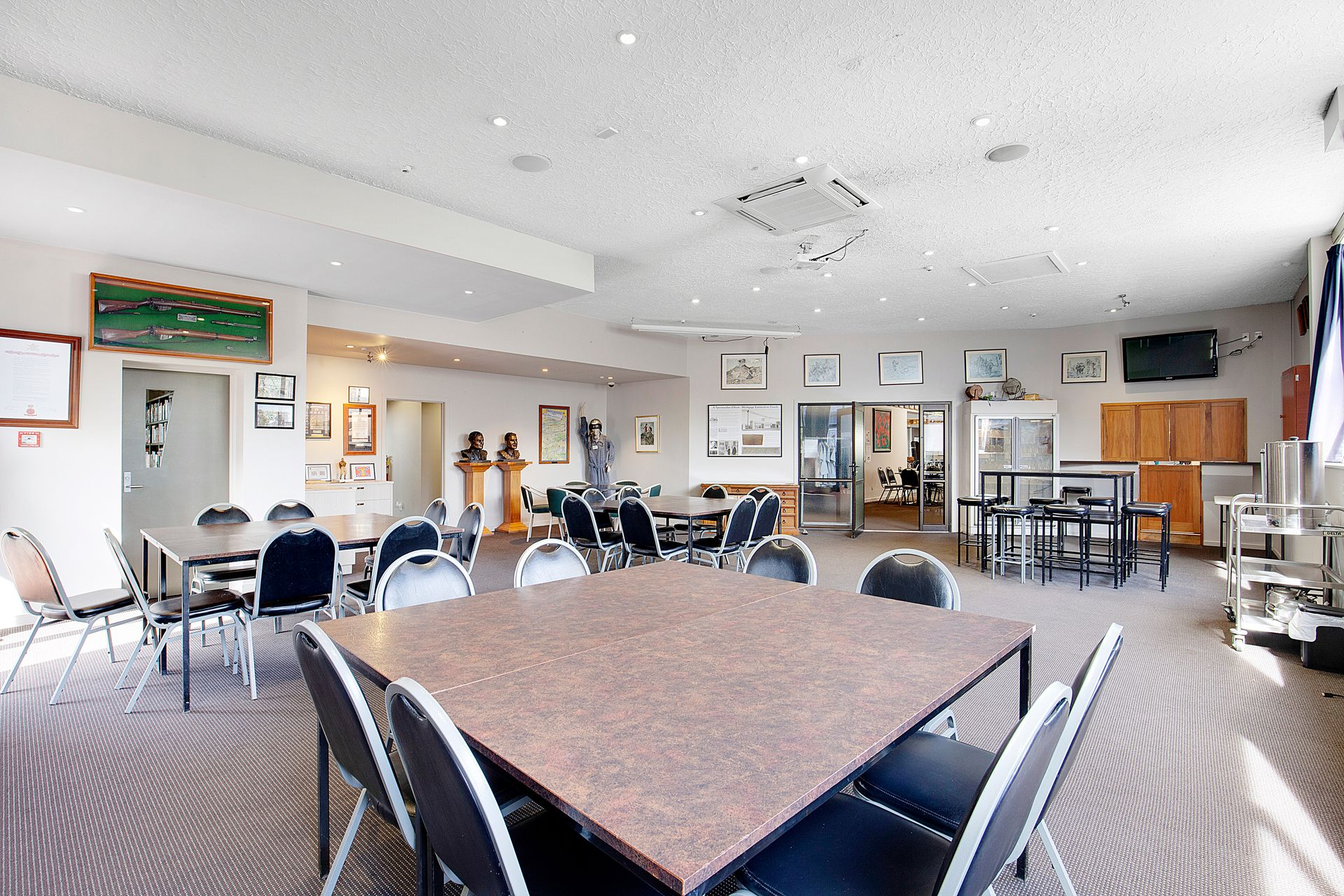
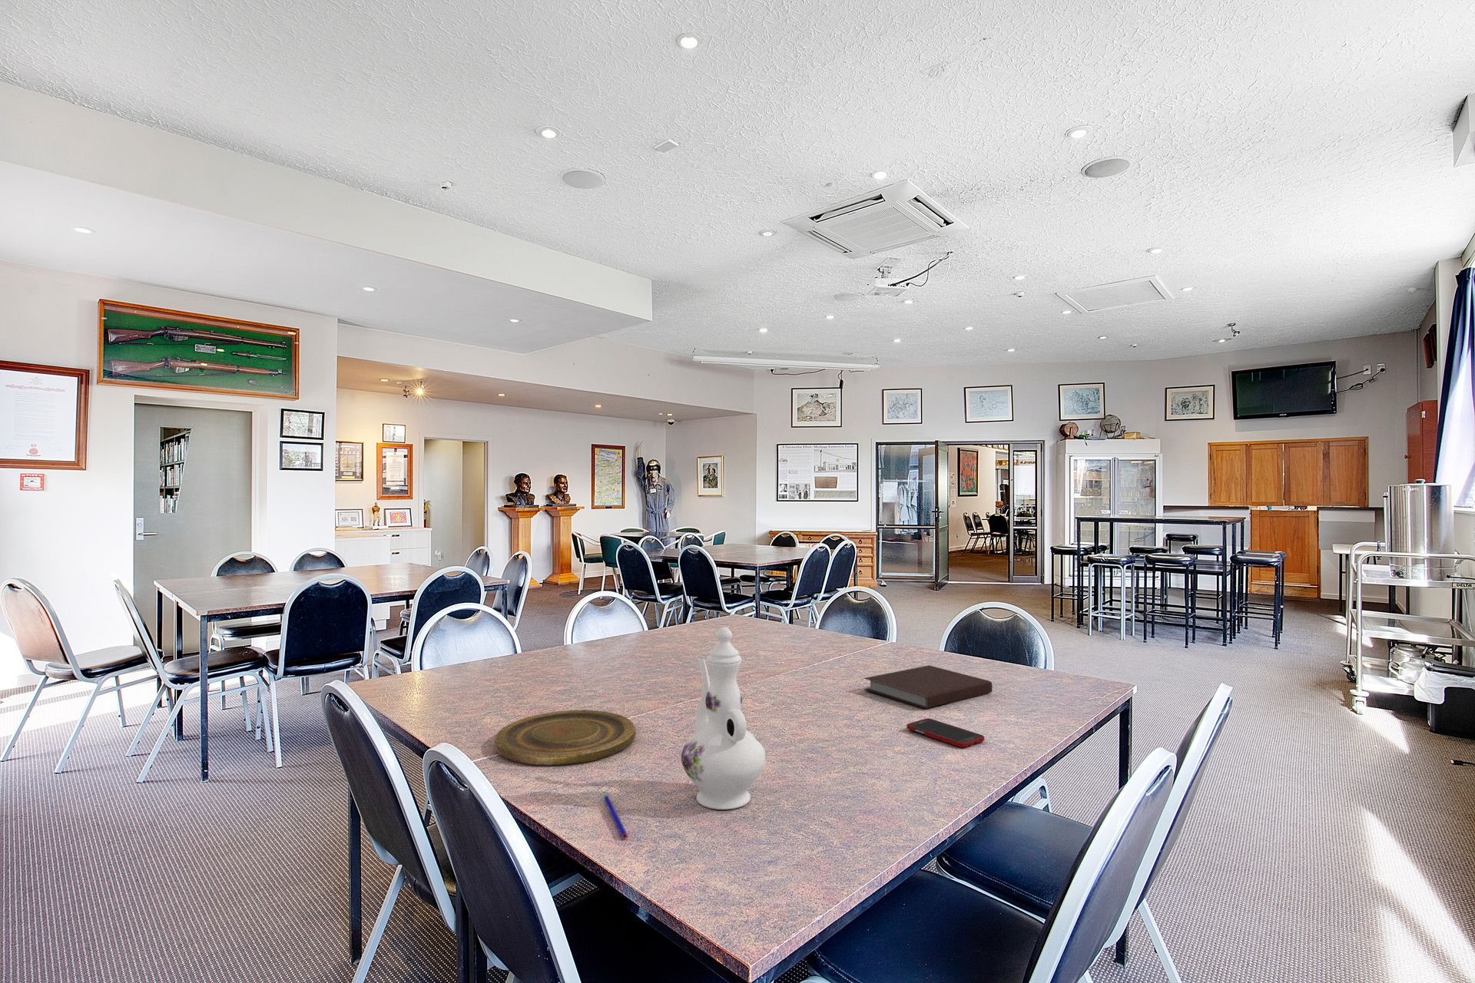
+ chinaware (718, 710)
+ cell phone (944, 732)
+ notebook (927, 685)
+ pen (613, 814)
+ plate (566, 735)
